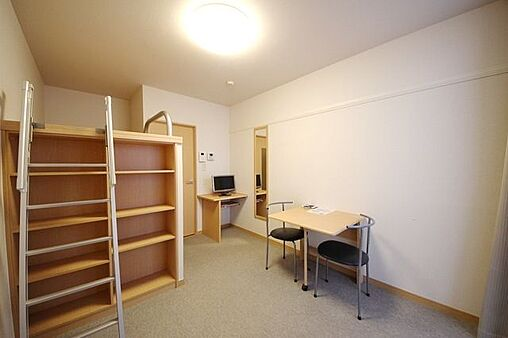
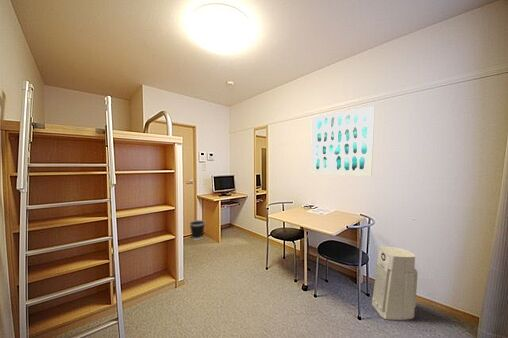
+ wall art (338, 143)
+ air purifier (395, 281)
+ wastebasket (197, 229)
